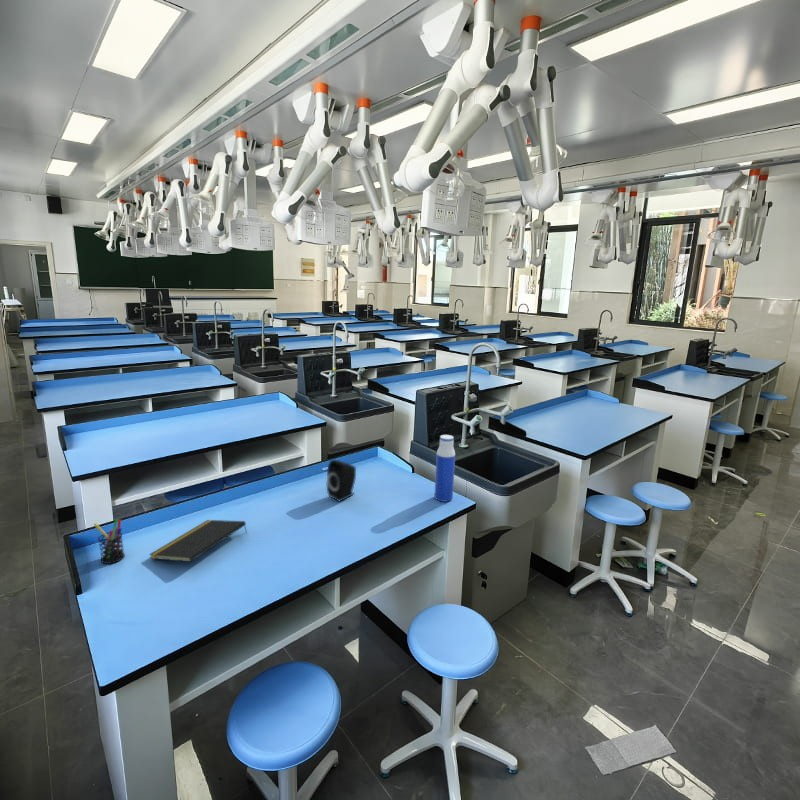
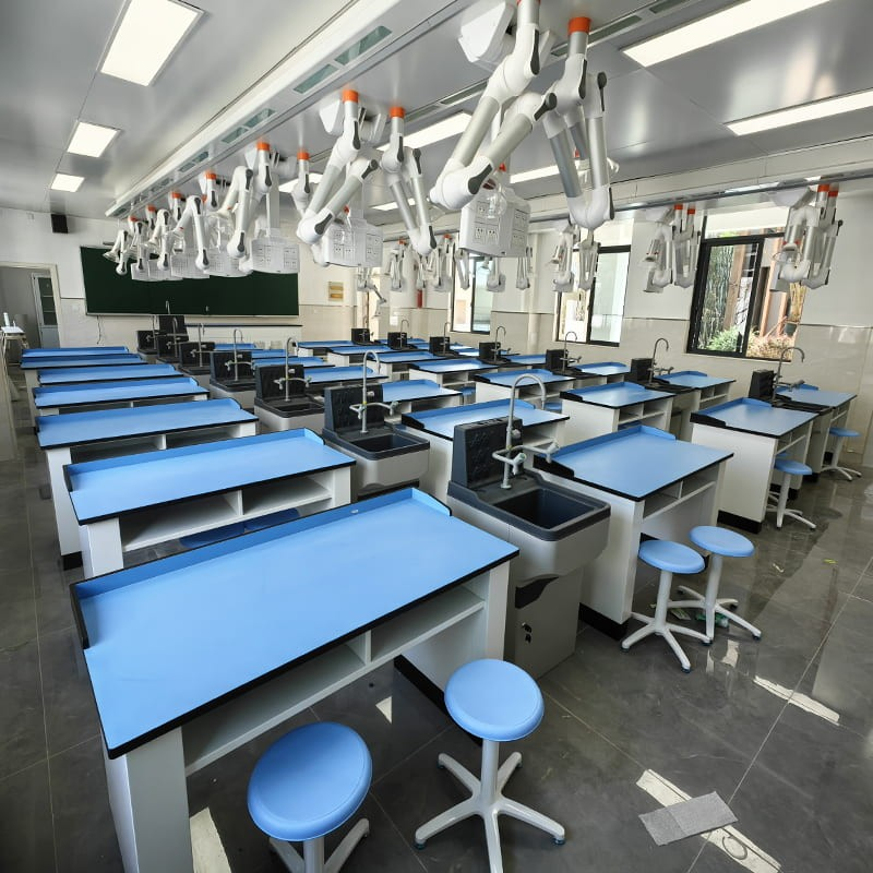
- notepad (199, 539)
- pen holder (113, 537)
- speaker (343, 477)
- water bottle (445, 467)
